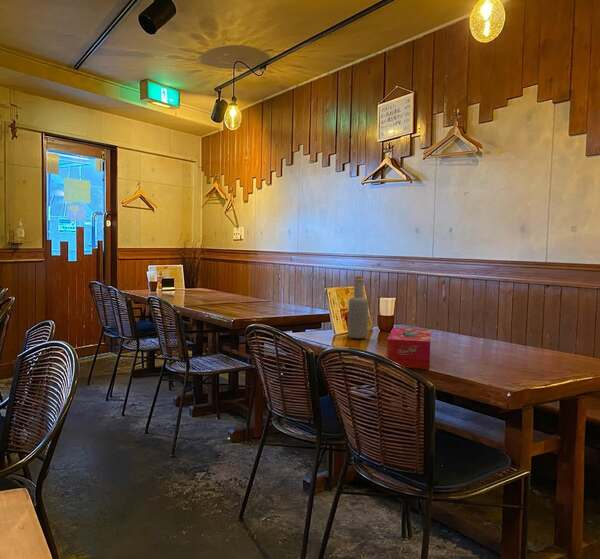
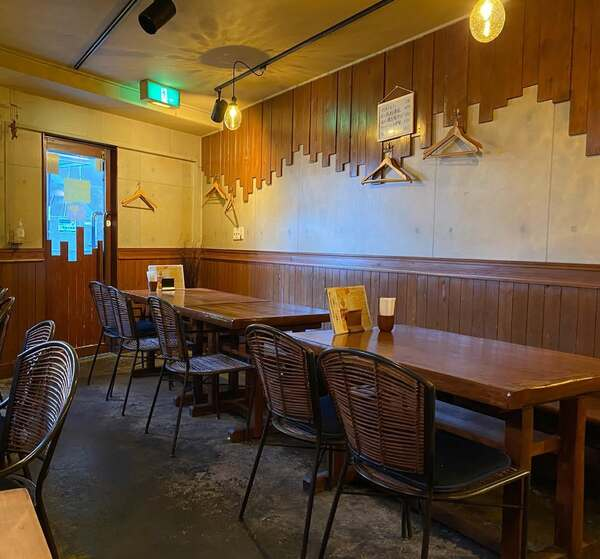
- tissue box (409, 346)
- bottle (358, 307)
